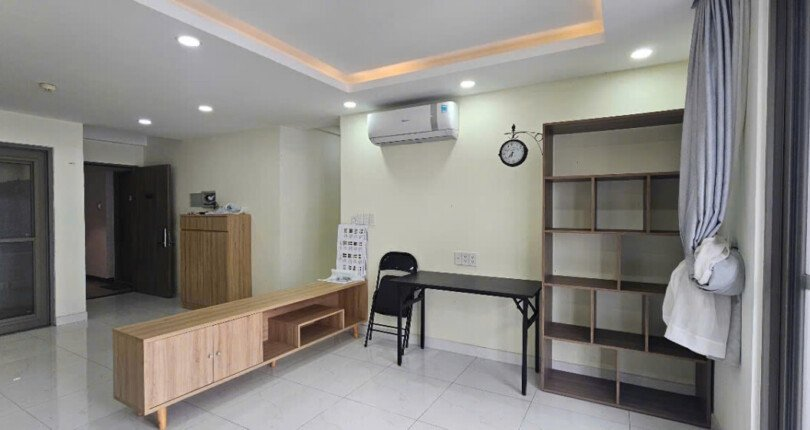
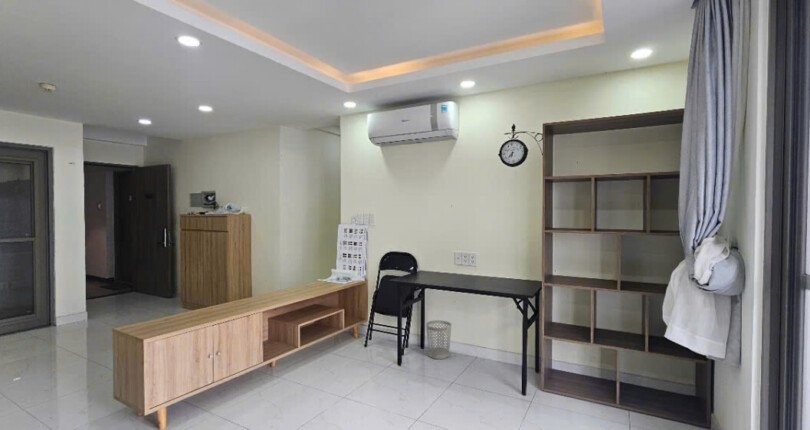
+ wastebasket (438, 339)
